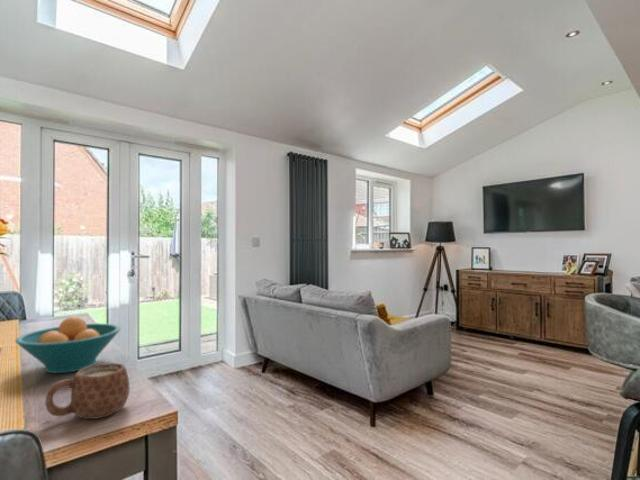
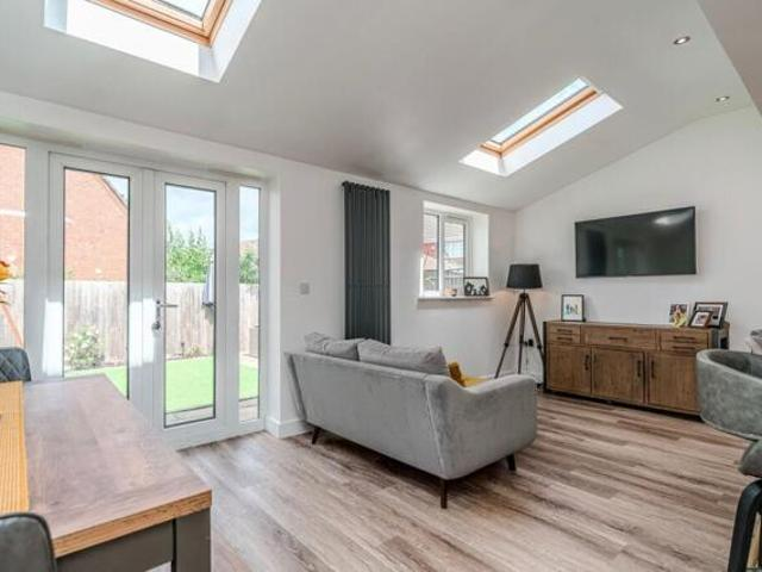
- mug (89, 392)
- fruit bowl (71, 341)
